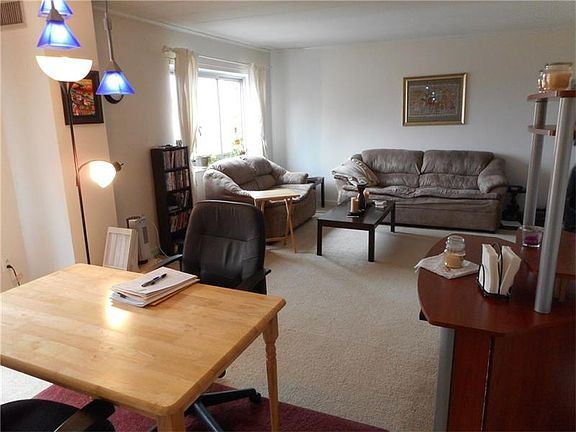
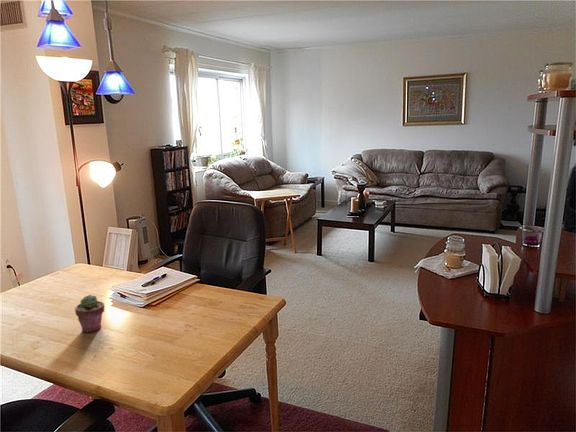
+ potted succulent (90, 312)
